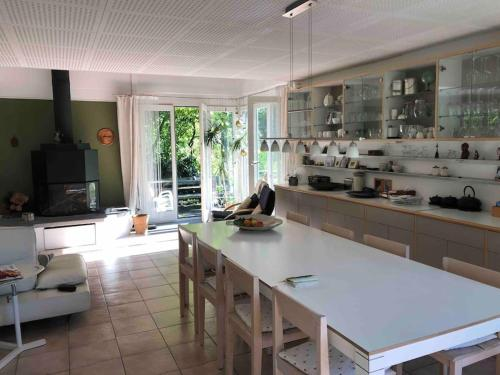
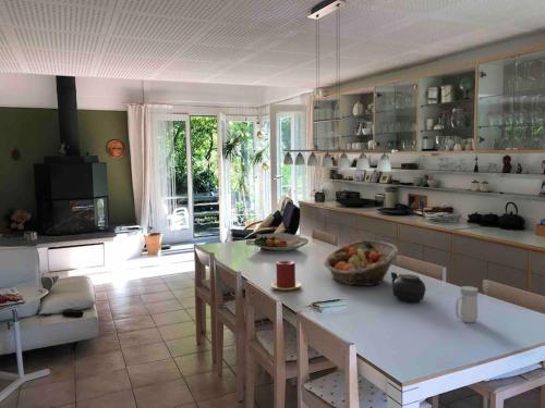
+ mug (465, 305)
+ teapot (405, 287)
+ candle (286, 274)
+ fruit basket (360, 261)
